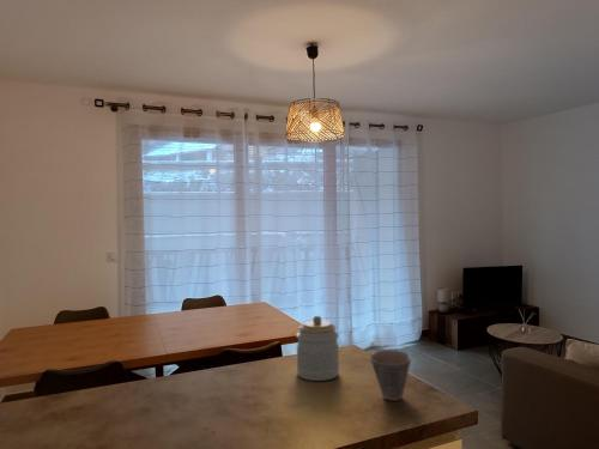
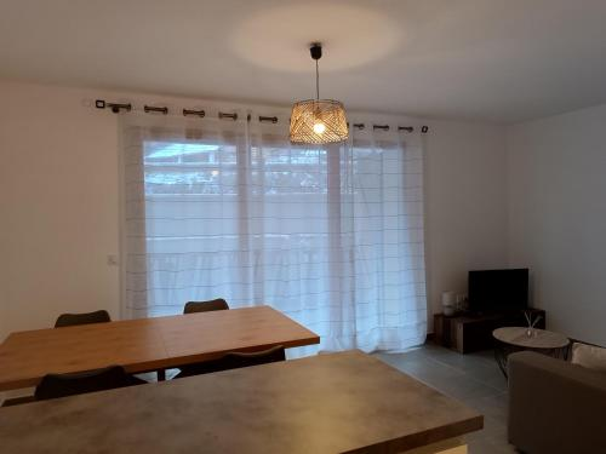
- jar (317, 344)
- cup (391, 376)
